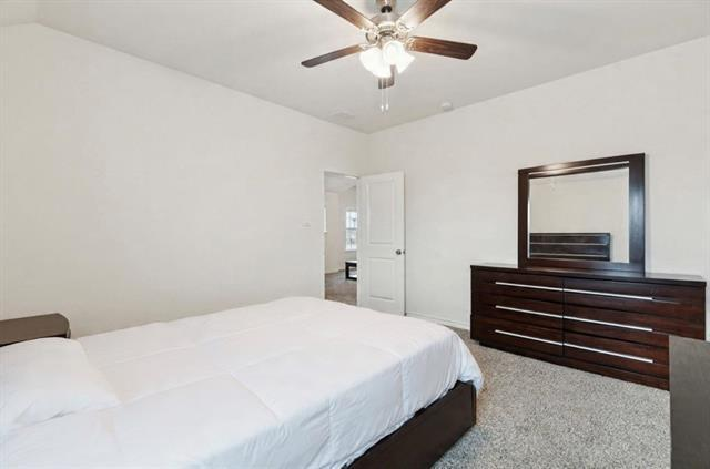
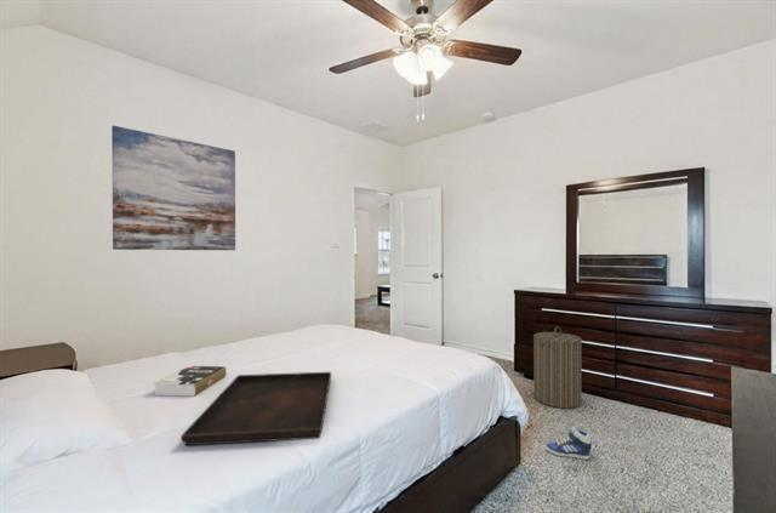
+ sneaker (567, 439)
+ book (192, 380)
+ wall art (179, 194)
+ laundry hamper (557, 363)
+ serving tray (272, 401)
